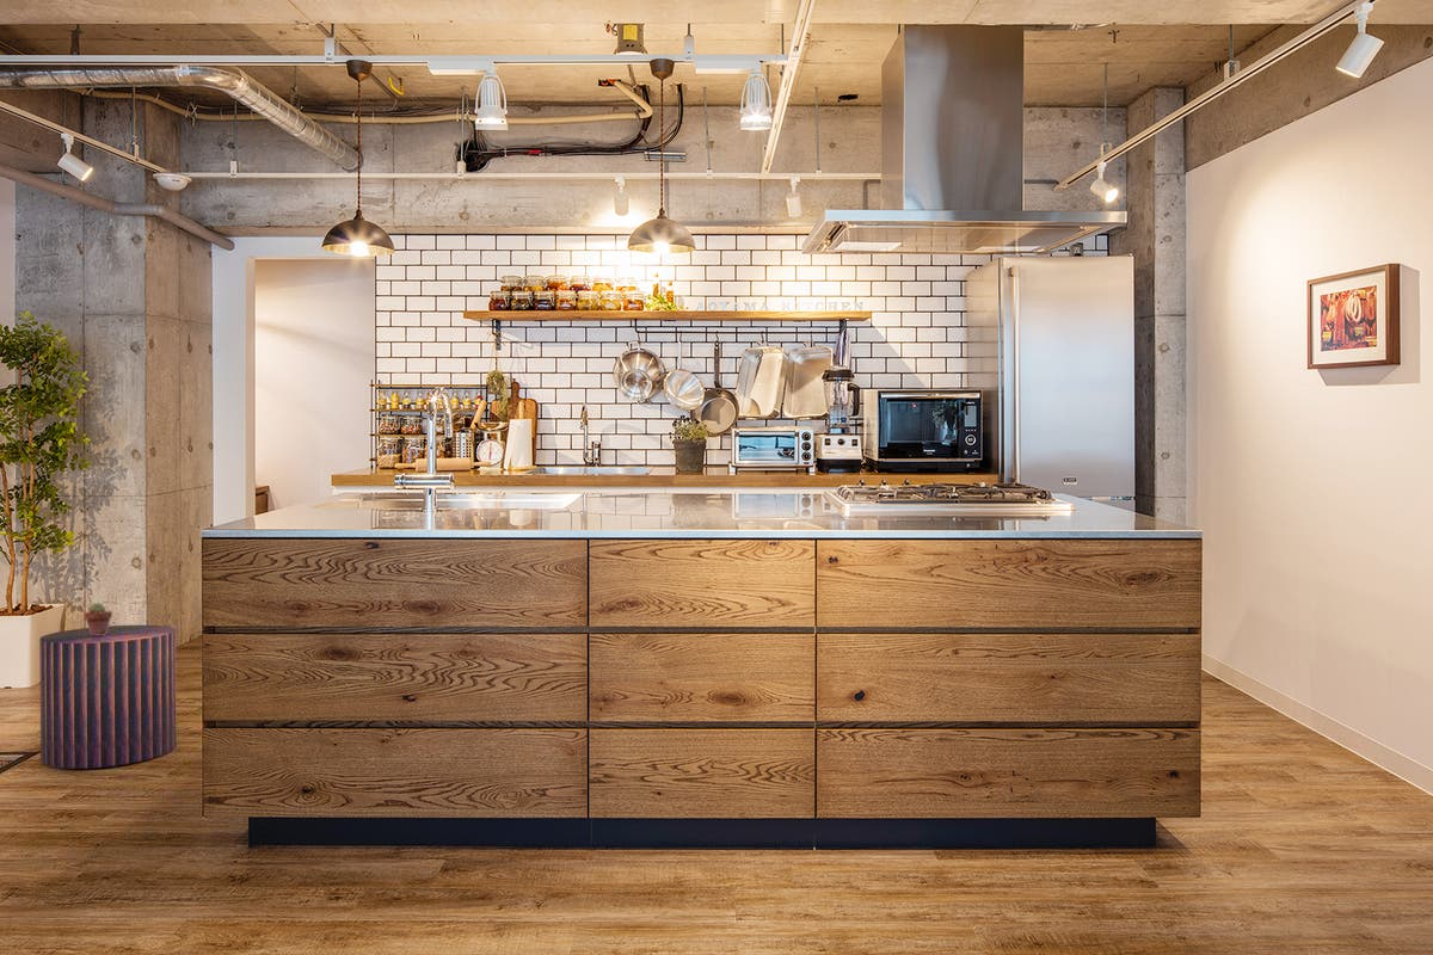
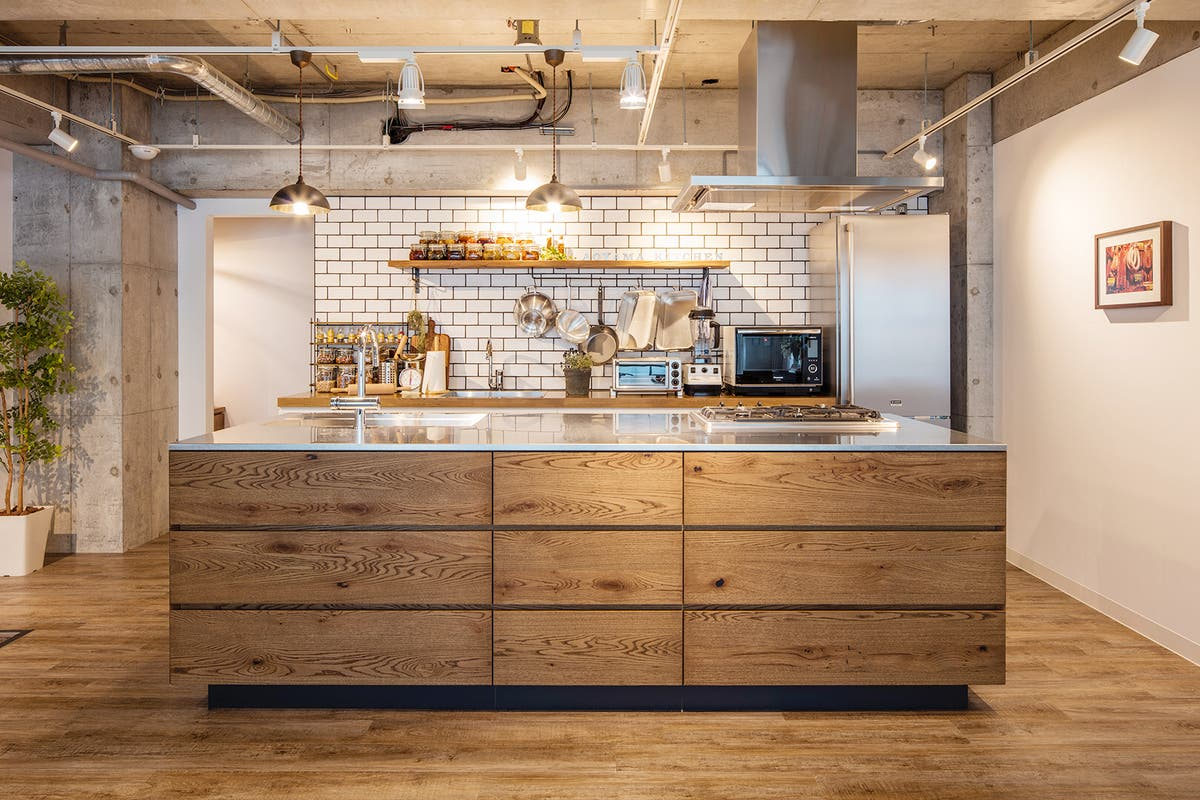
- stool (110, 692)
- potted succulent (98, 617)
